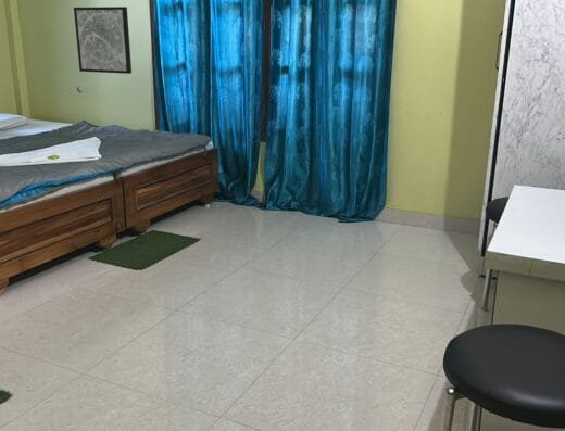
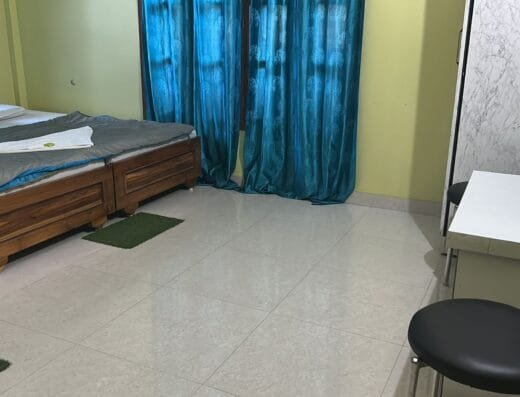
- wall art (102, 40)
